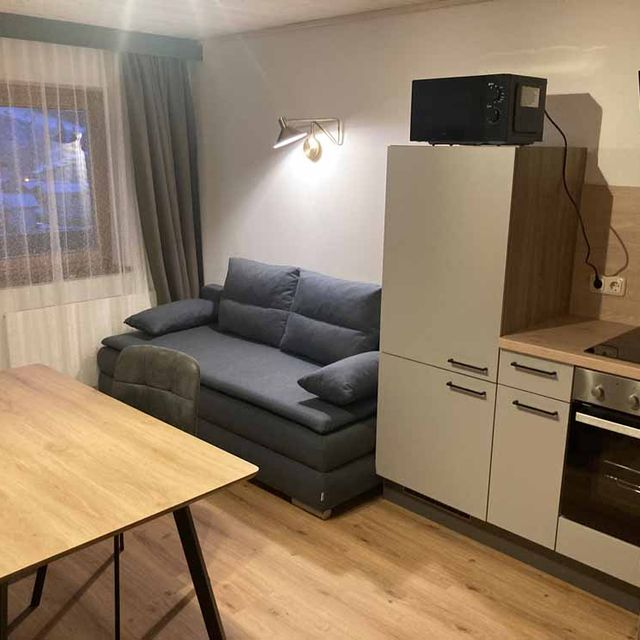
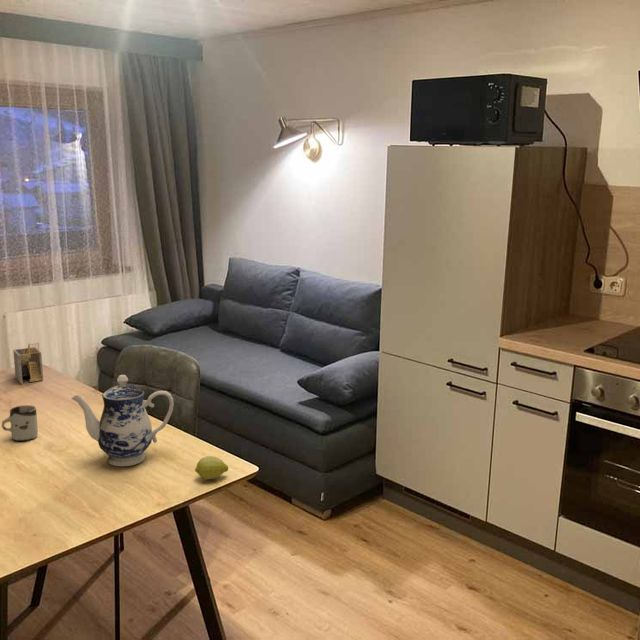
+ fruit (211, 467)
+ napkin holder (28, 360)
+ teapot (124, 417)
+ cup (19, 423)
